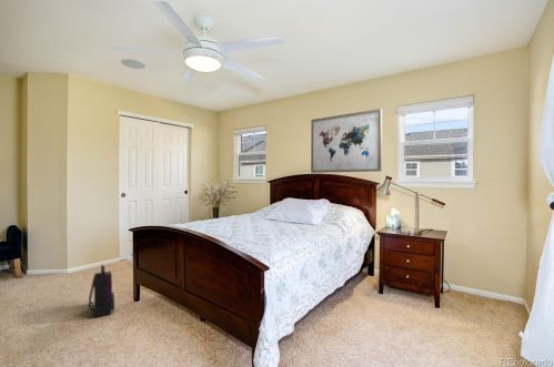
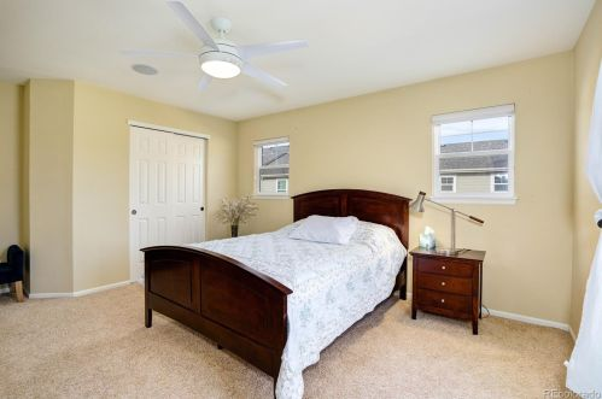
- wall art (343, 143)
- backpack (101, 288)
